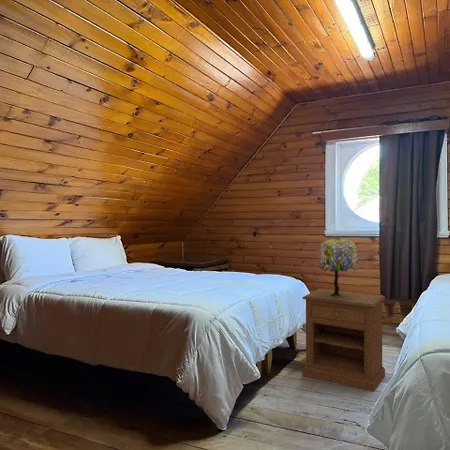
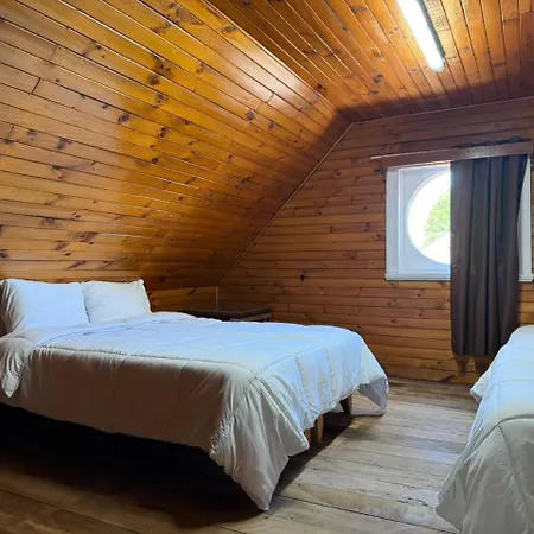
- nightstand (343, 336)
- table lamp (338, 266)
